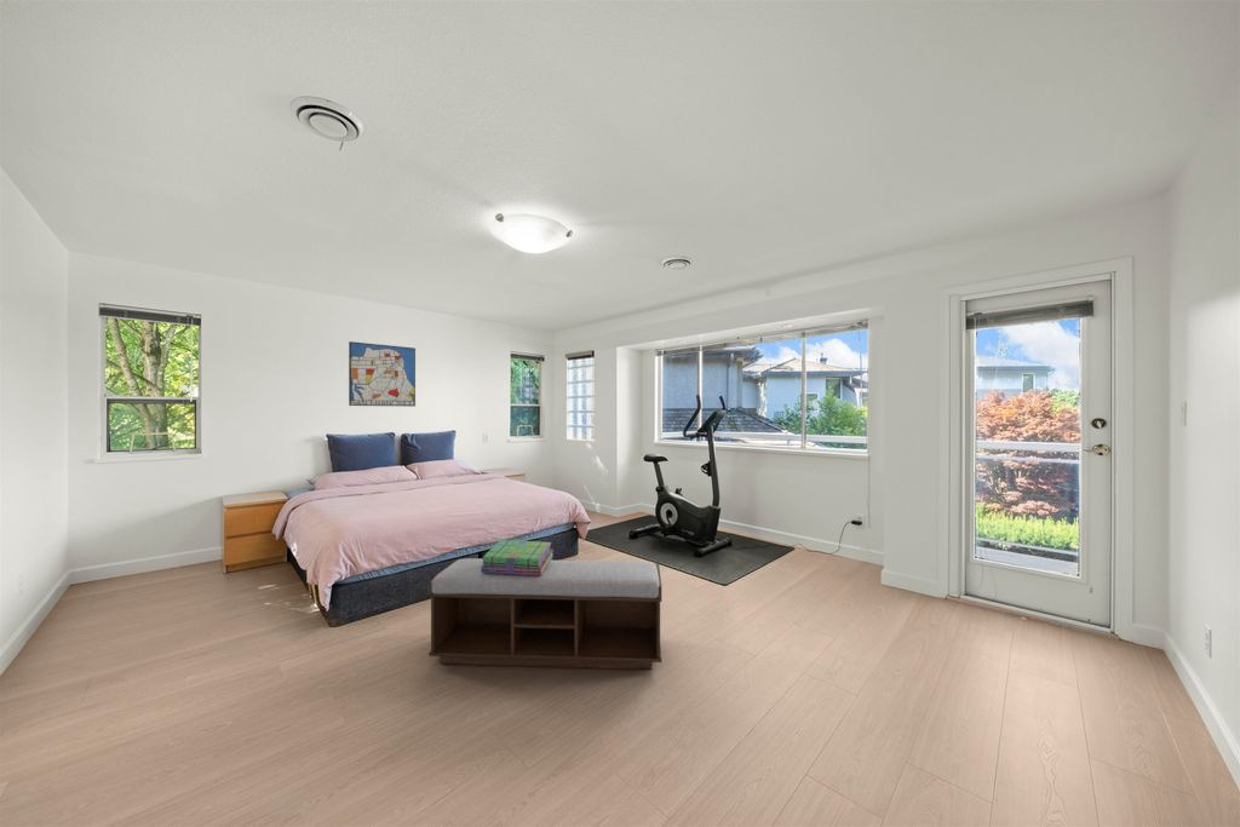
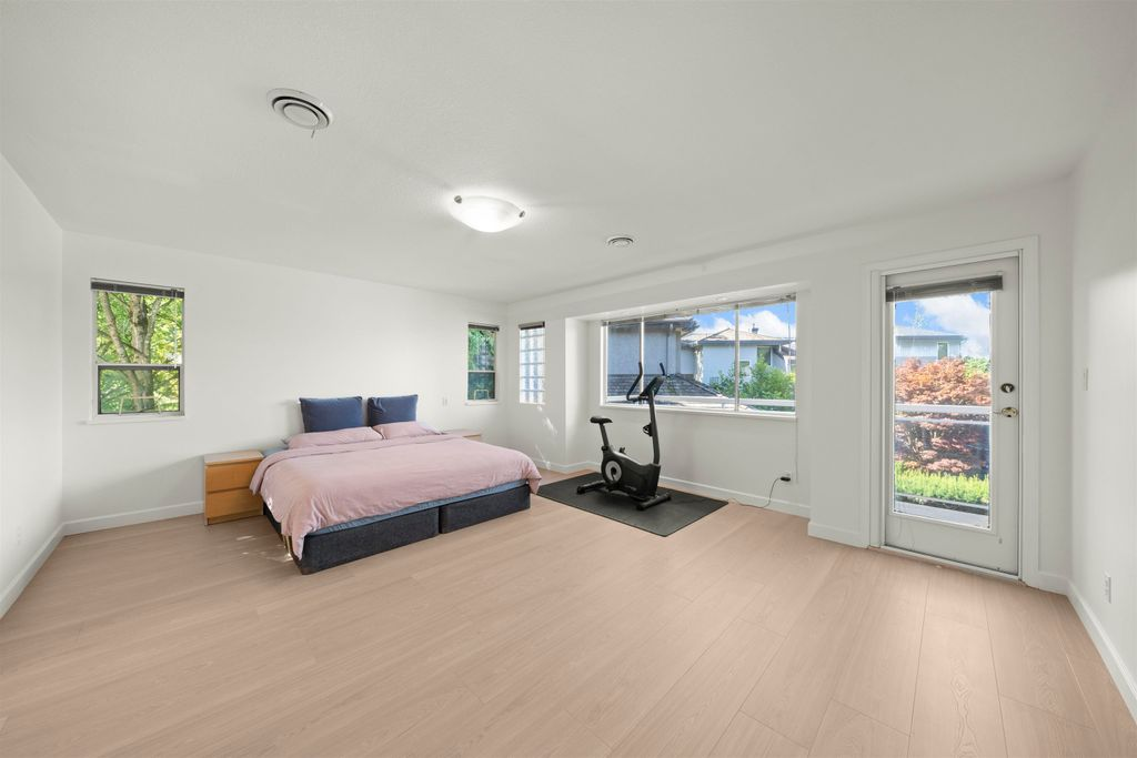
- wall art (383, 375)
- stack of books (518, 558)
- bench (550, 609)
